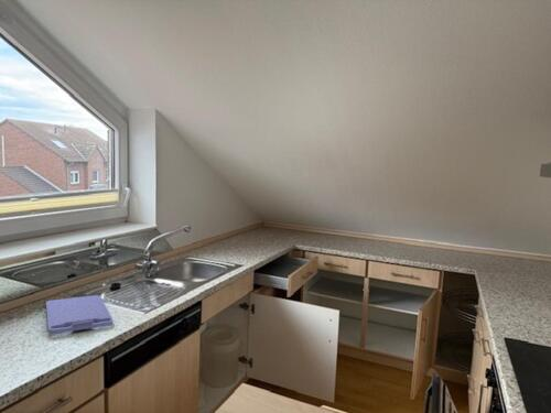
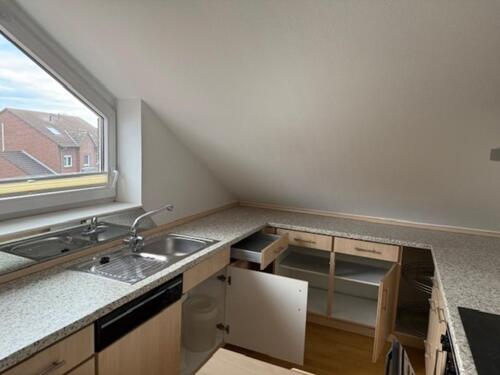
- cutting board (77, 309)
